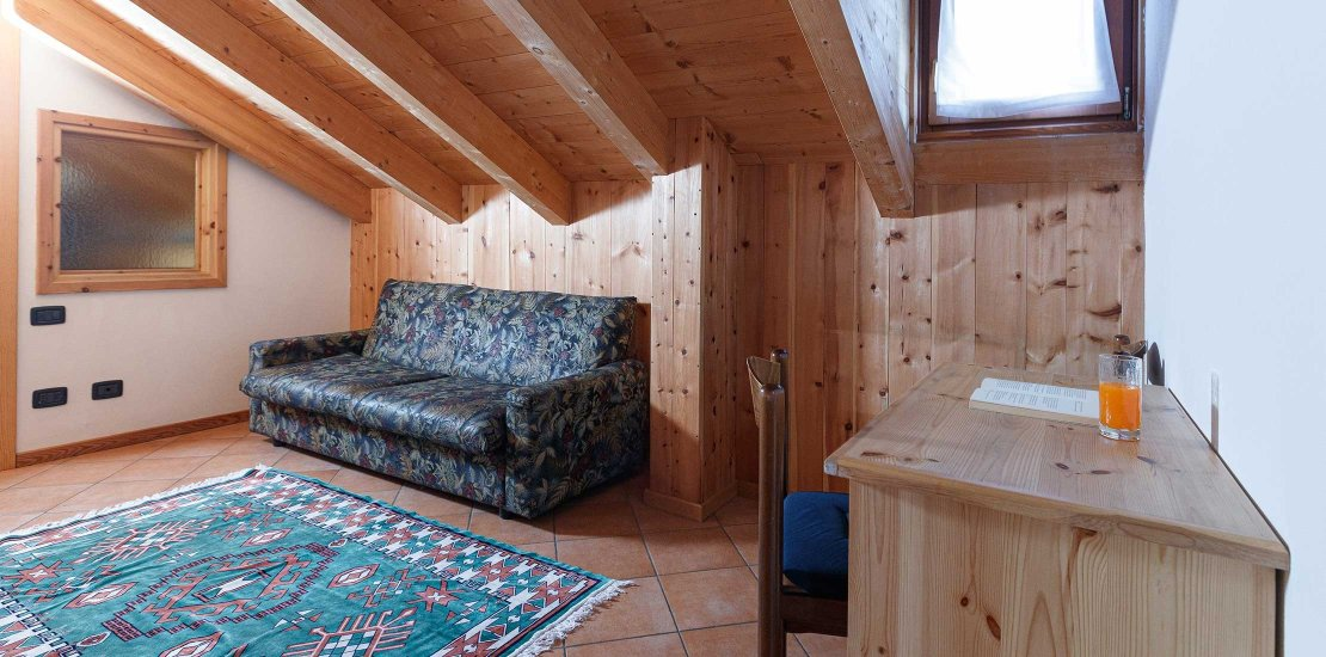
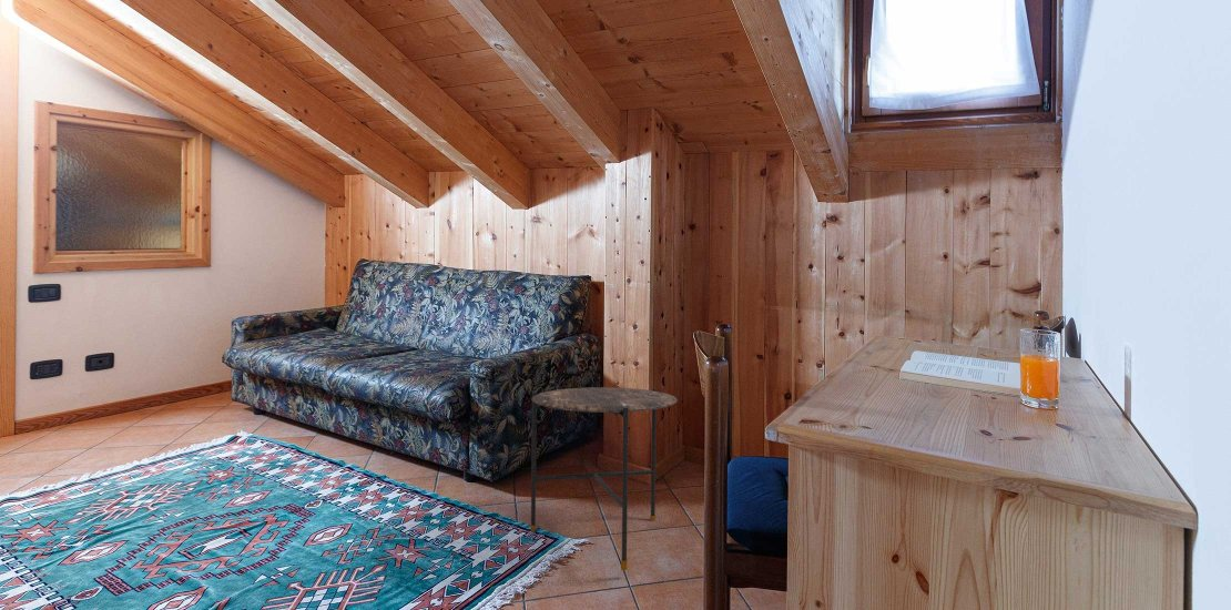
+ side table (604, 472)
